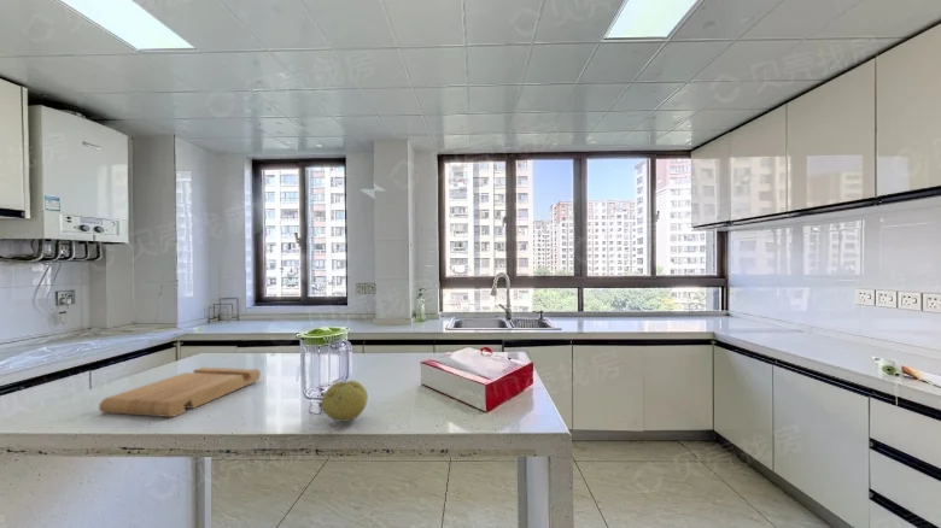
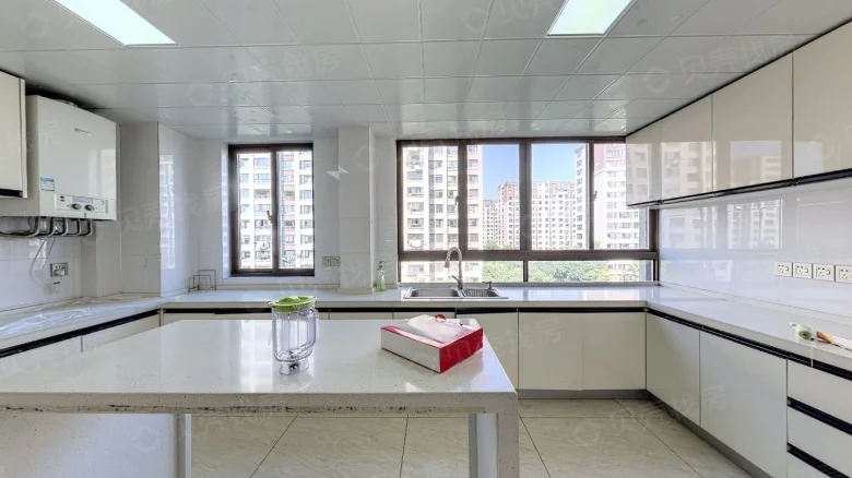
- fruit (345, 400)
- cutting board (189, 388)
